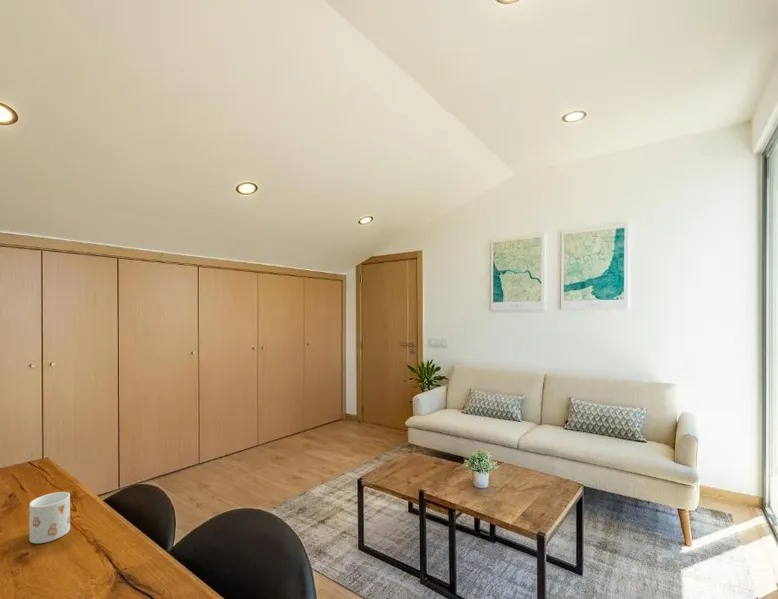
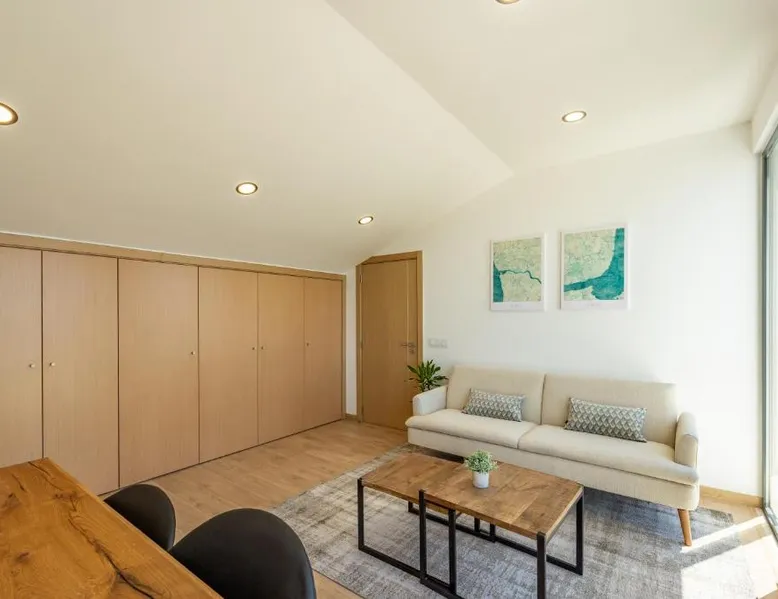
- mug (49, 513)
